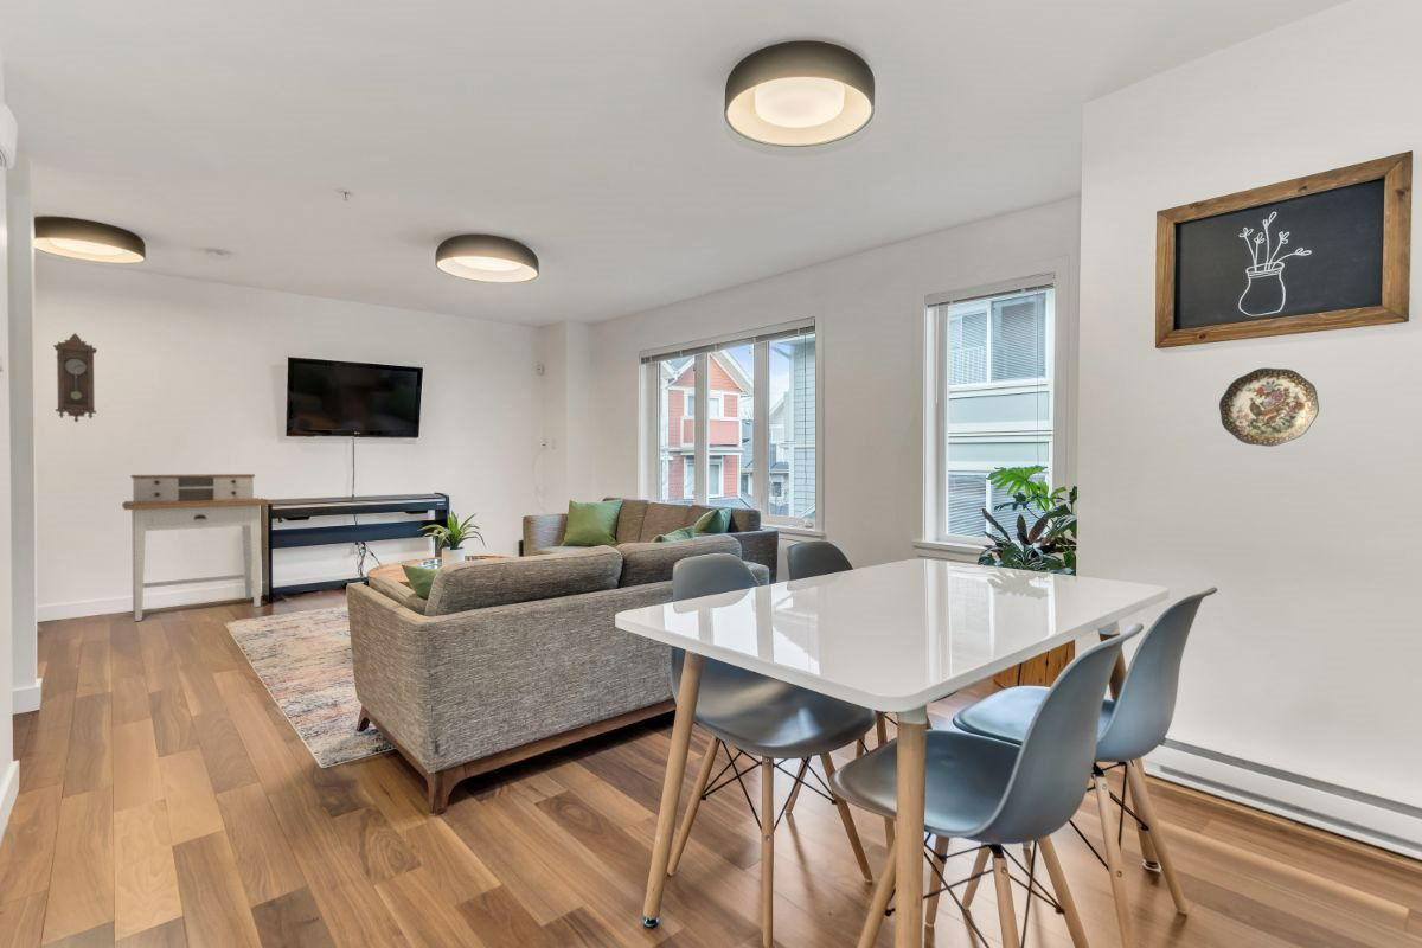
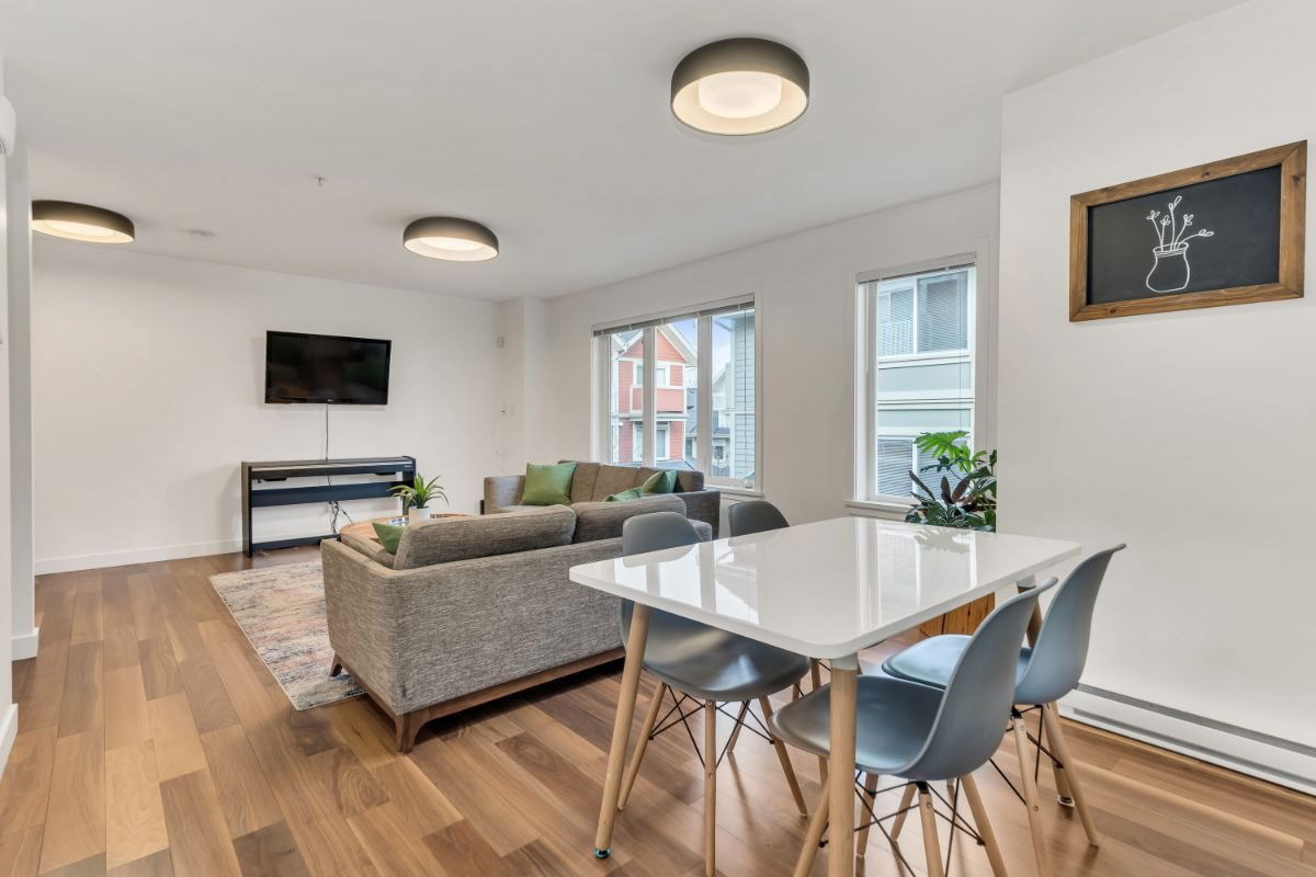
- desk (197, 527)
- pendulum clock (76, 378)
- decorative plate (1267, 406)
